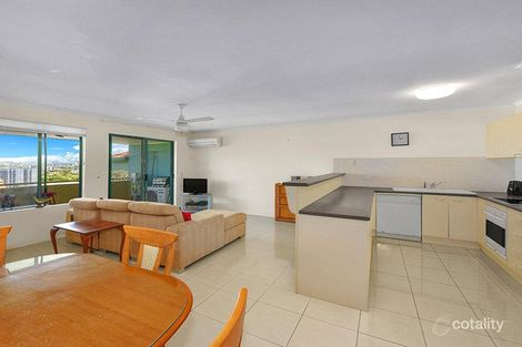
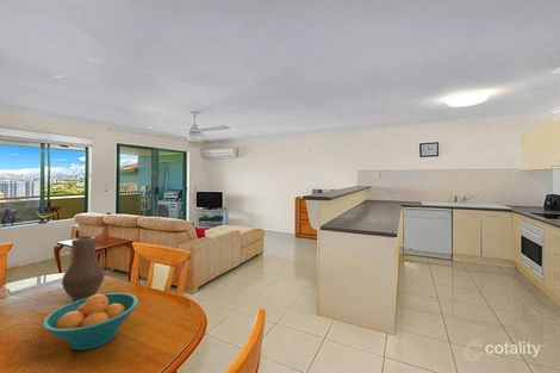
+ fruit bowl (94, 317)
+ vase (83, 267)
